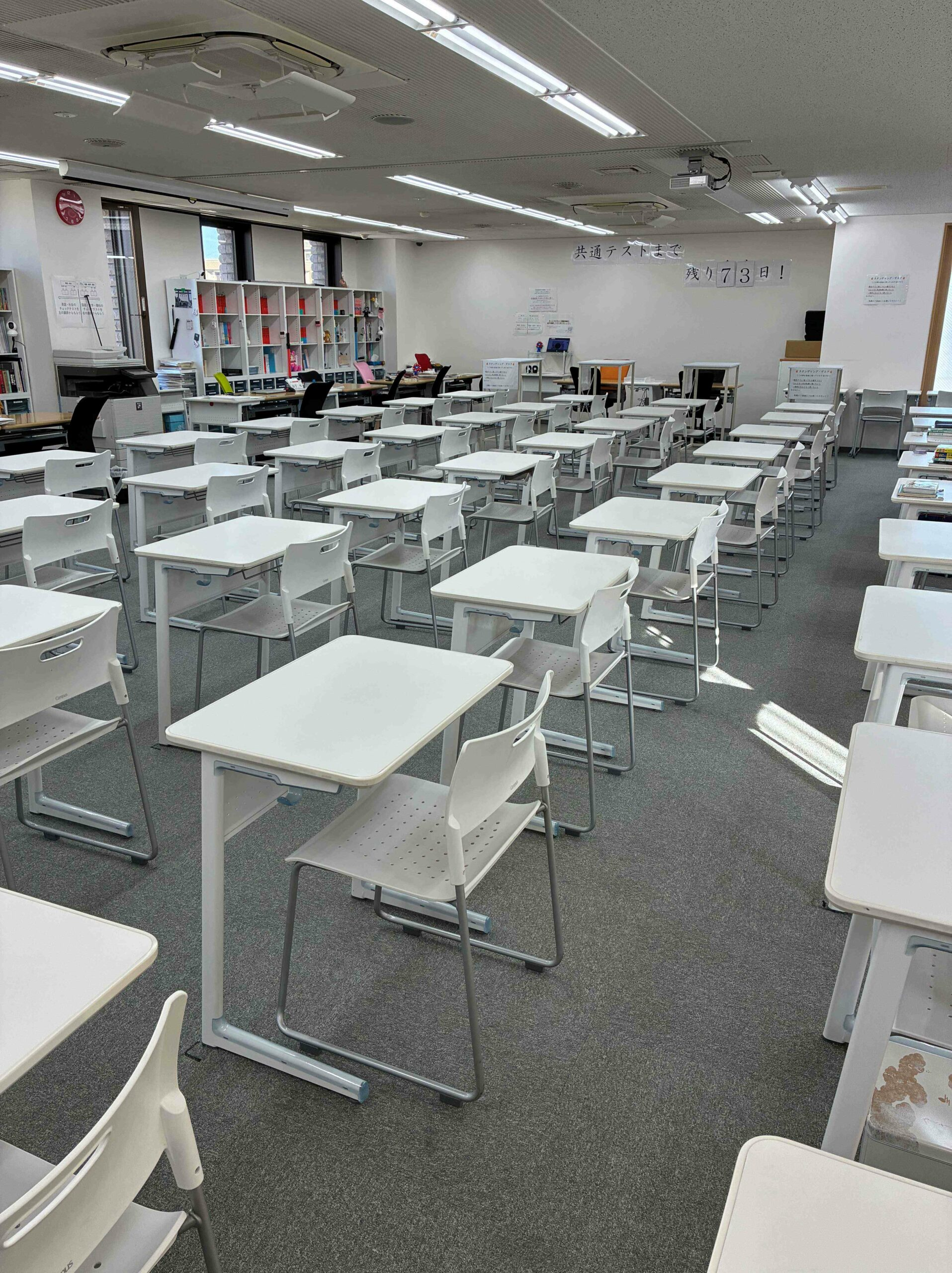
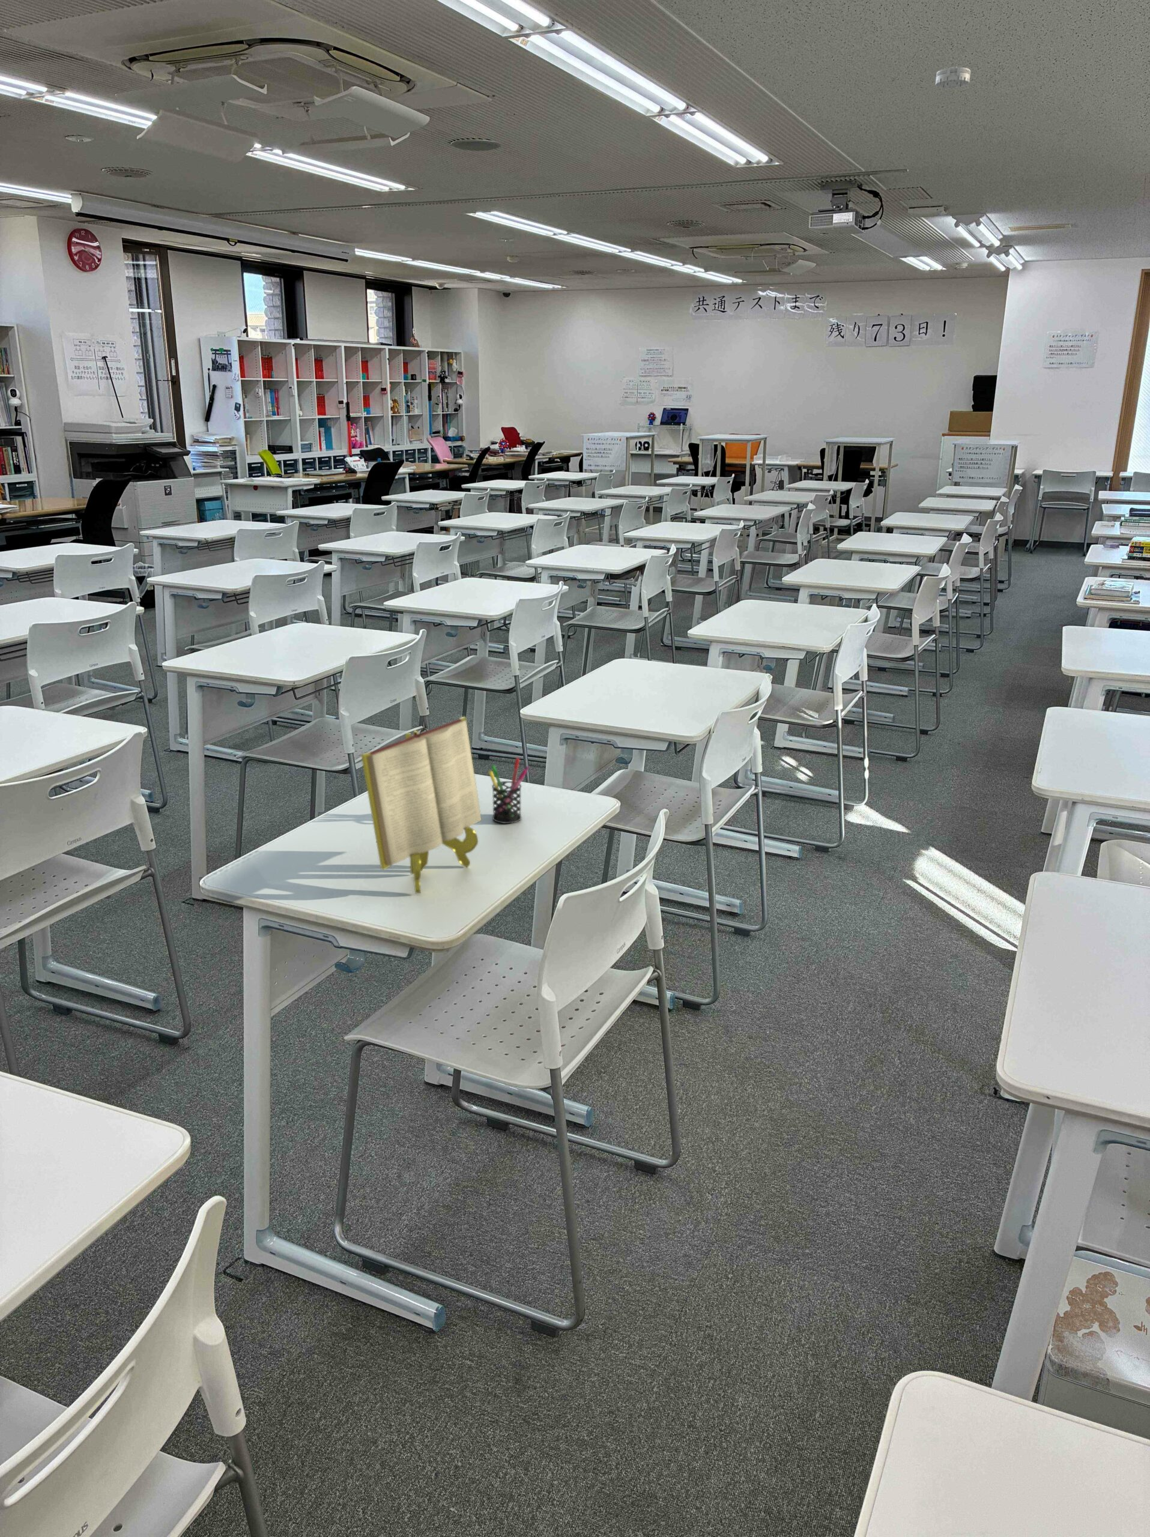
+ book (428, 807)
+ smoke detector (952, 77)
+ pen holder (506, 788)
